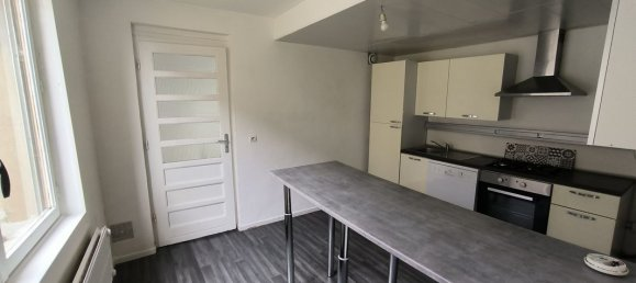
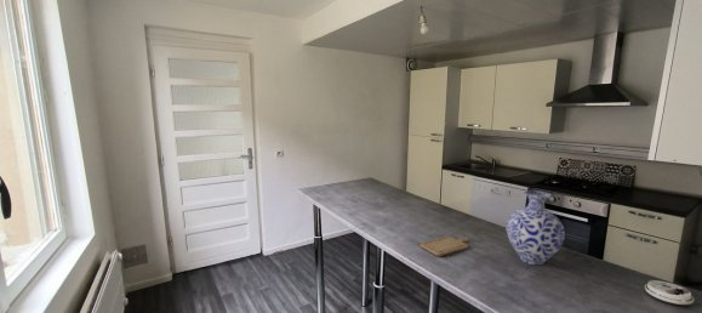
+ chopping board (447, 244)
+ vase (533, 227)
